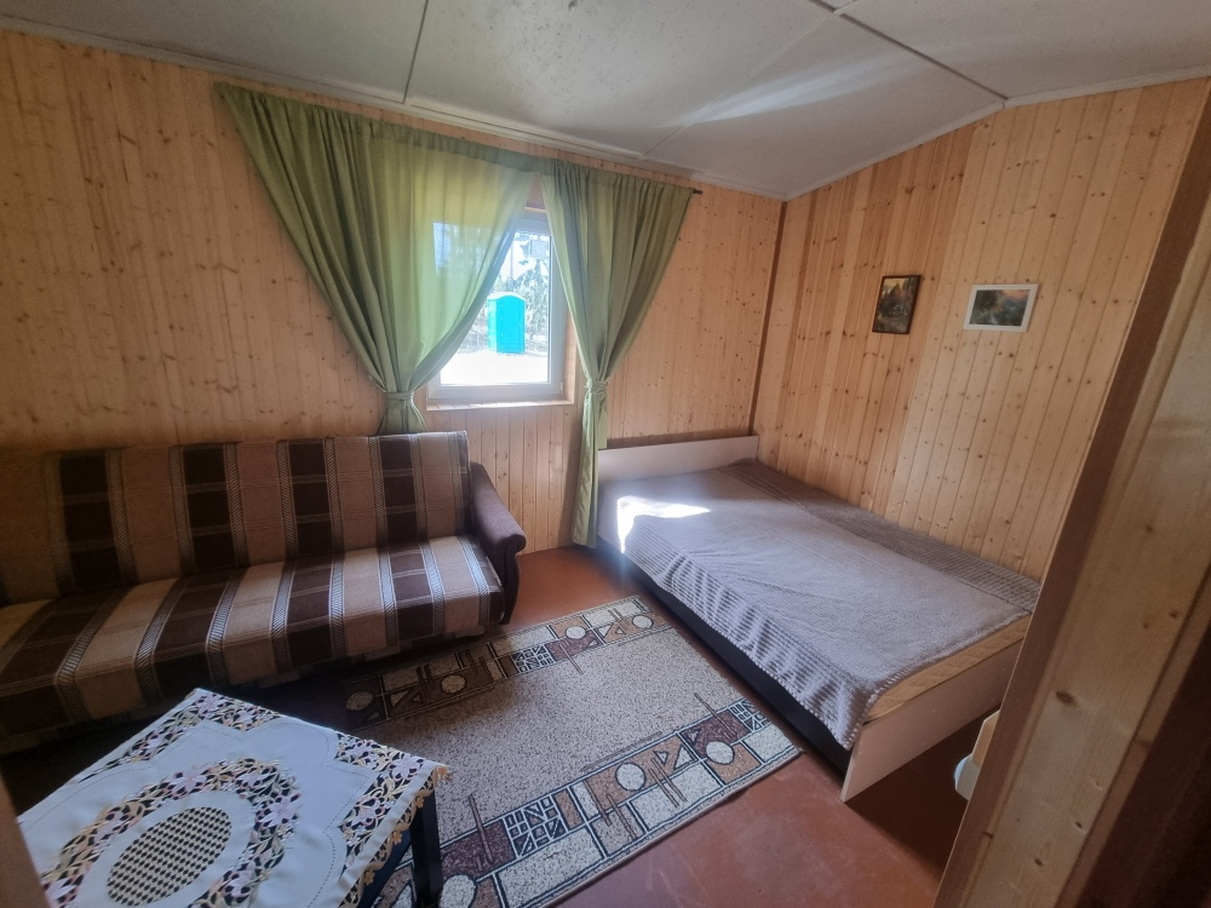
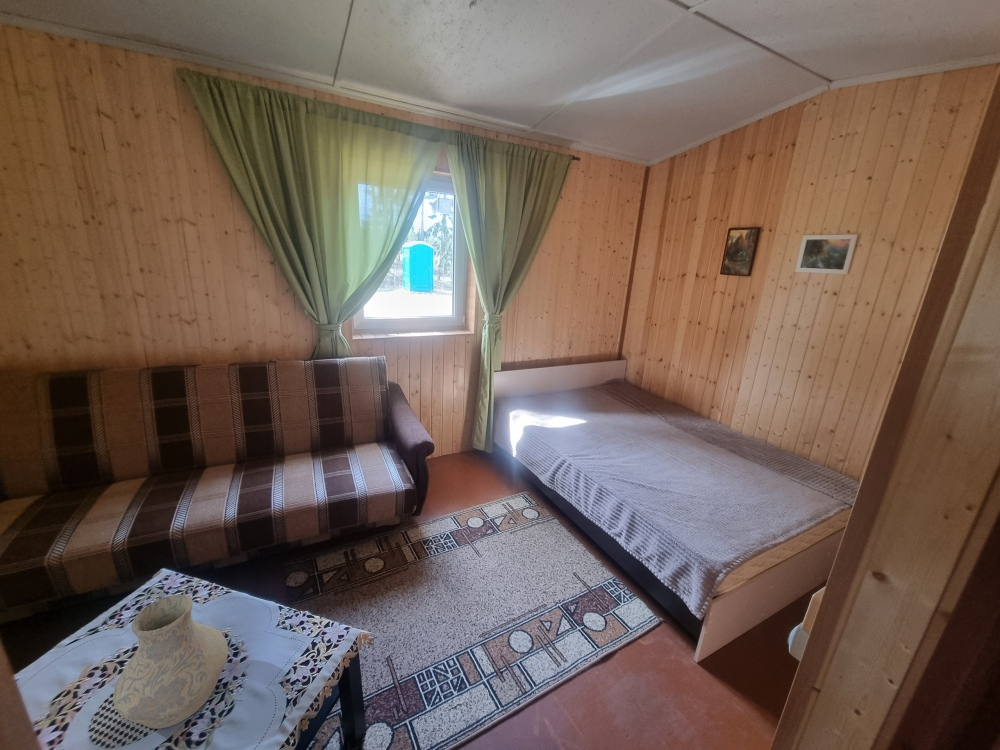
+ vase (171, 655)
